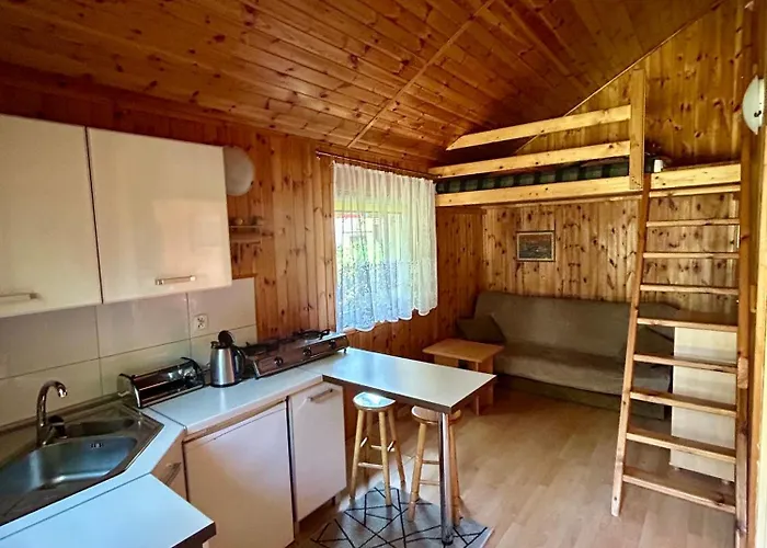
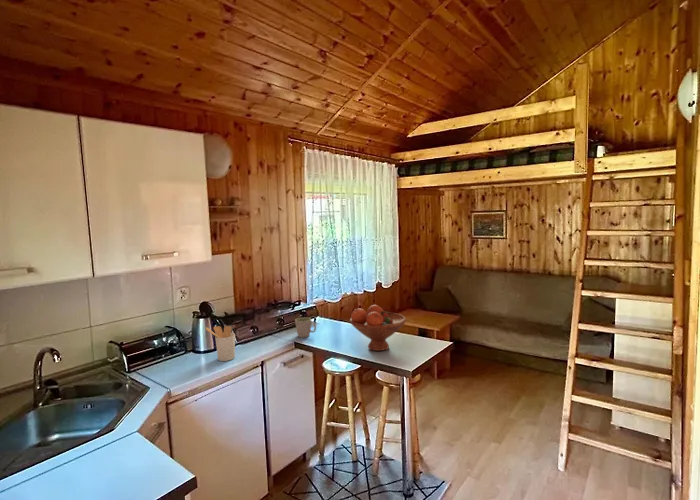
+ fruit bowl (377, 327)
+ mug (306, 327)
+ utensil holder (220, 342)
